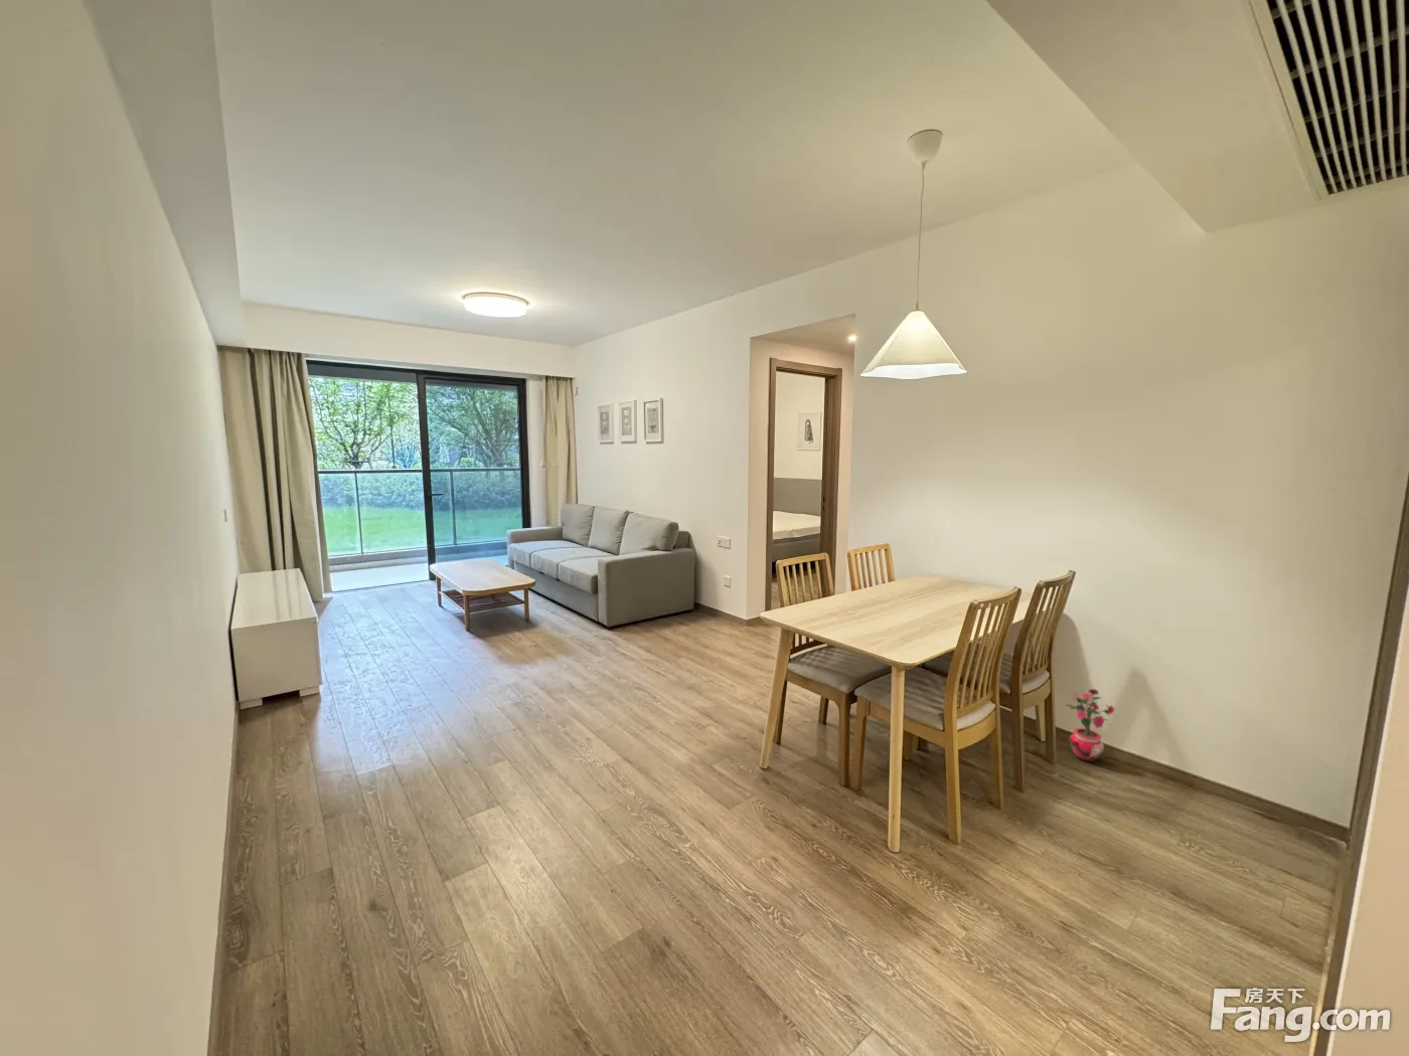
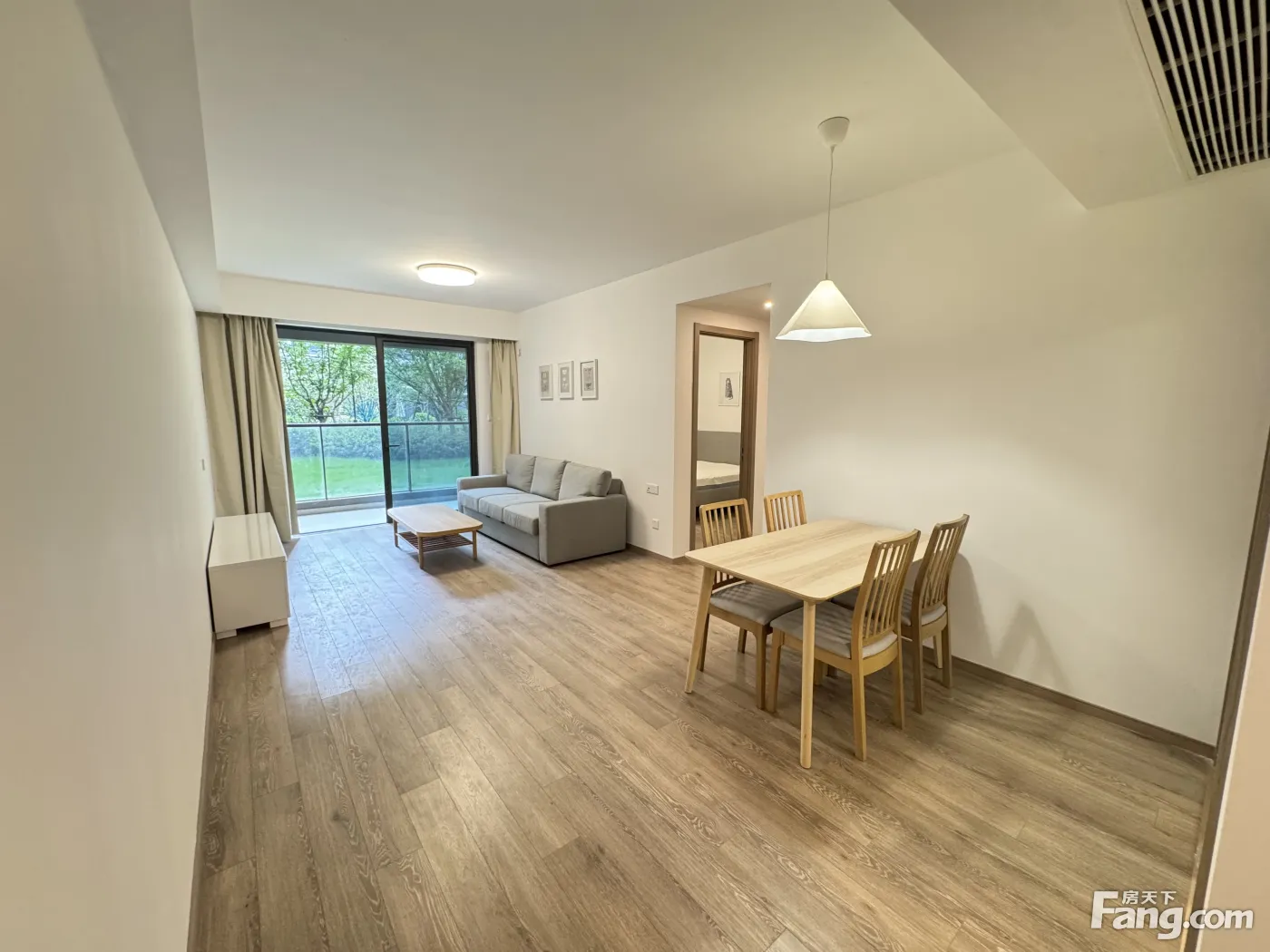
- potted plant (1086, 722)
